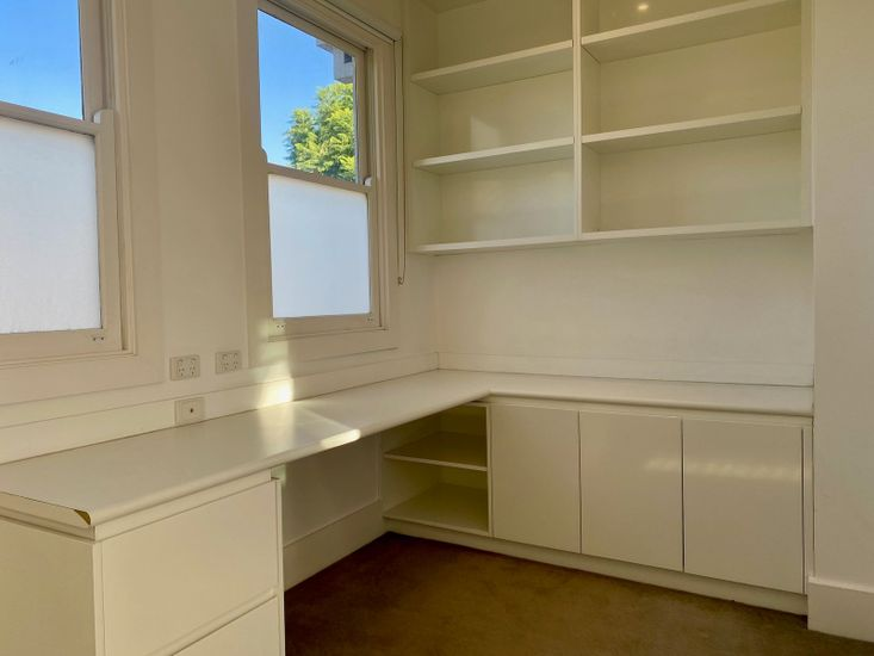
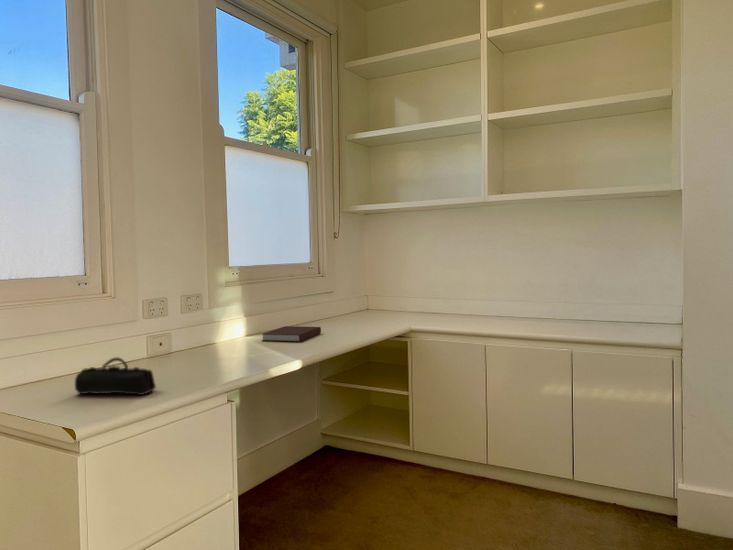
+ notebook (292, 333)
+ pencil case (114, 375)
